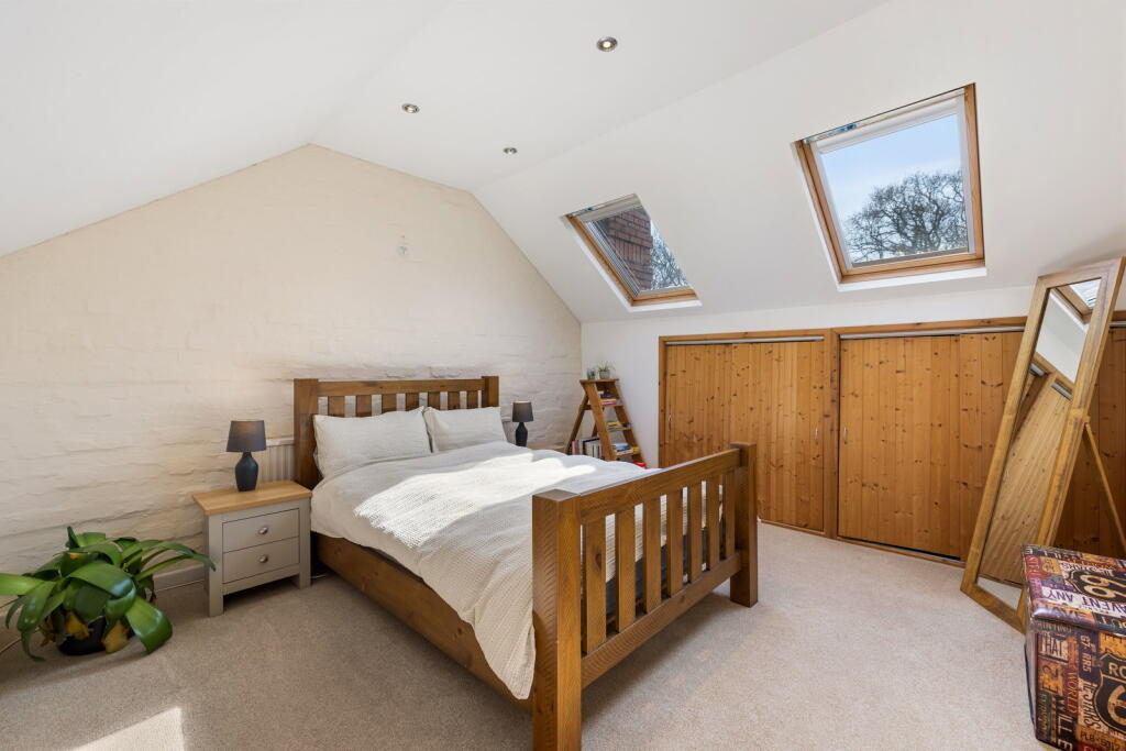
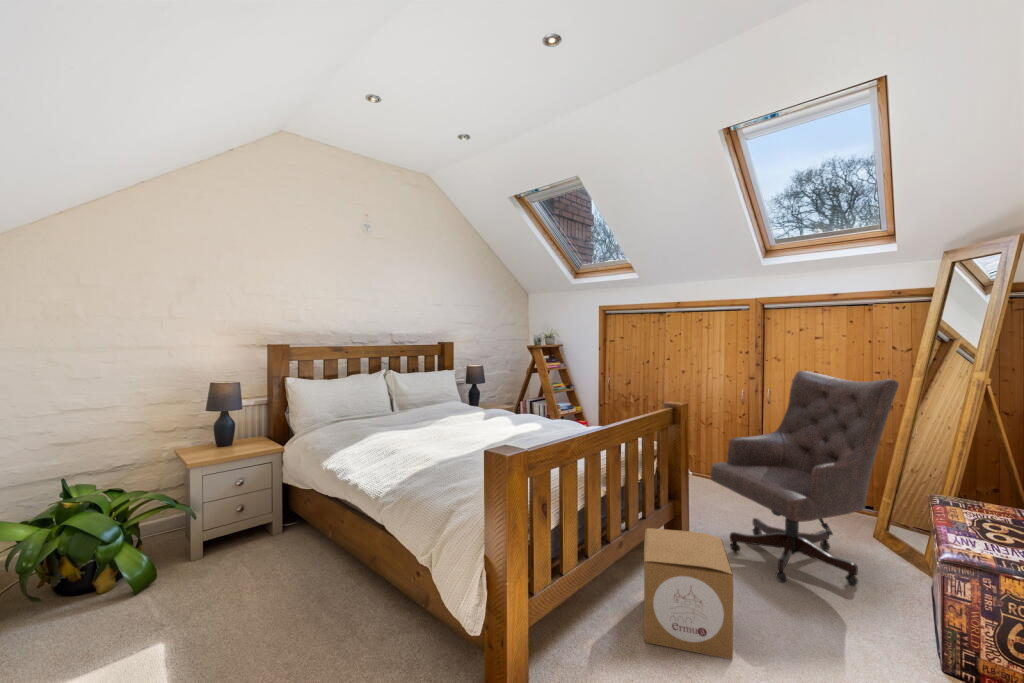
+ cardboard box (684, 585)
+ chair (804, 467)
